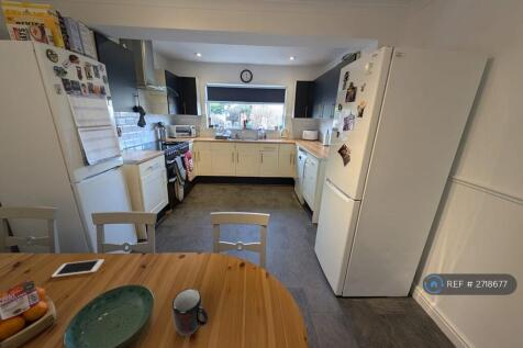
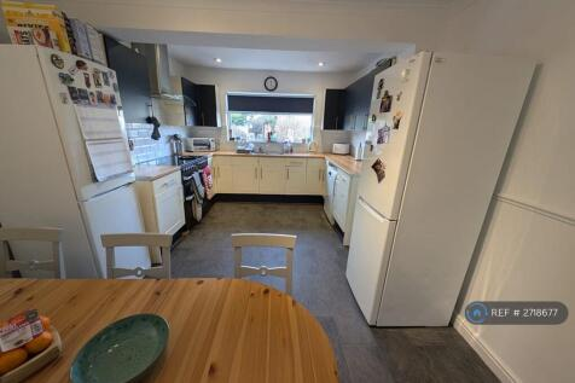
- mug (191, 313)
- cell phone (79, 267)
